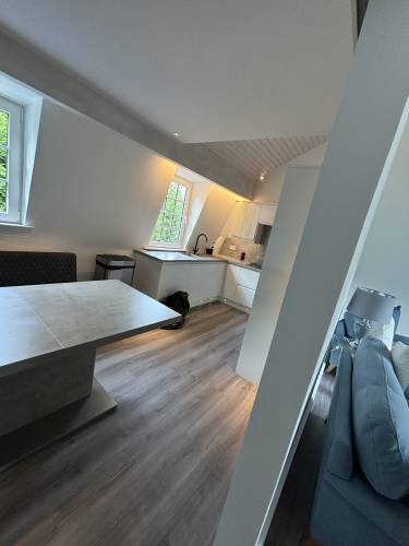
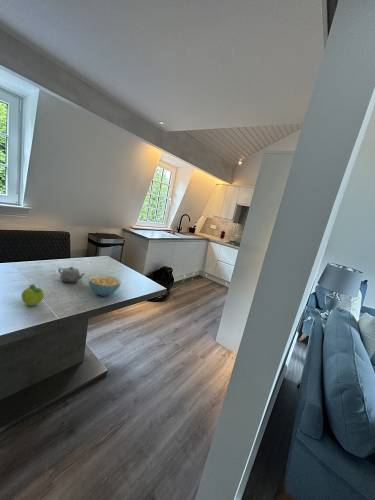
+ teapot (71, 274)
+ cereal bowl (103, 286)
+ fruit (32, 295)
